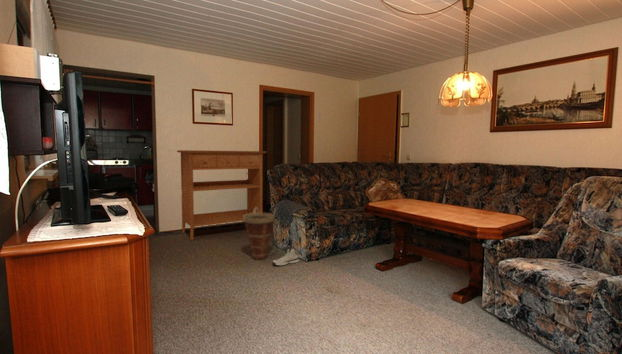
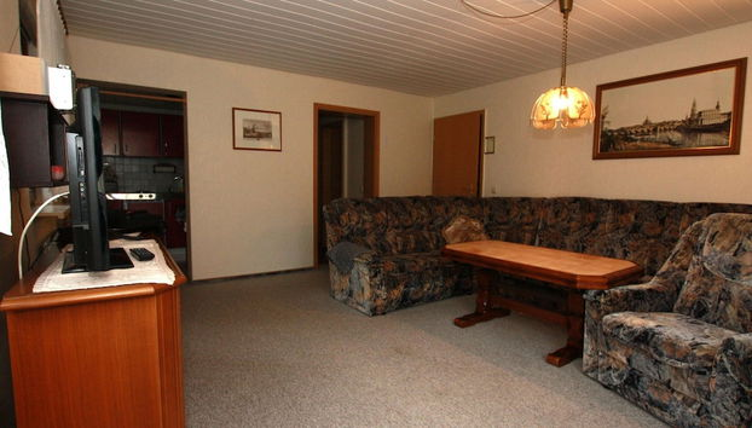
- sneaker (285, 255)
- console table (222, 189)
- basket (262, 232)
